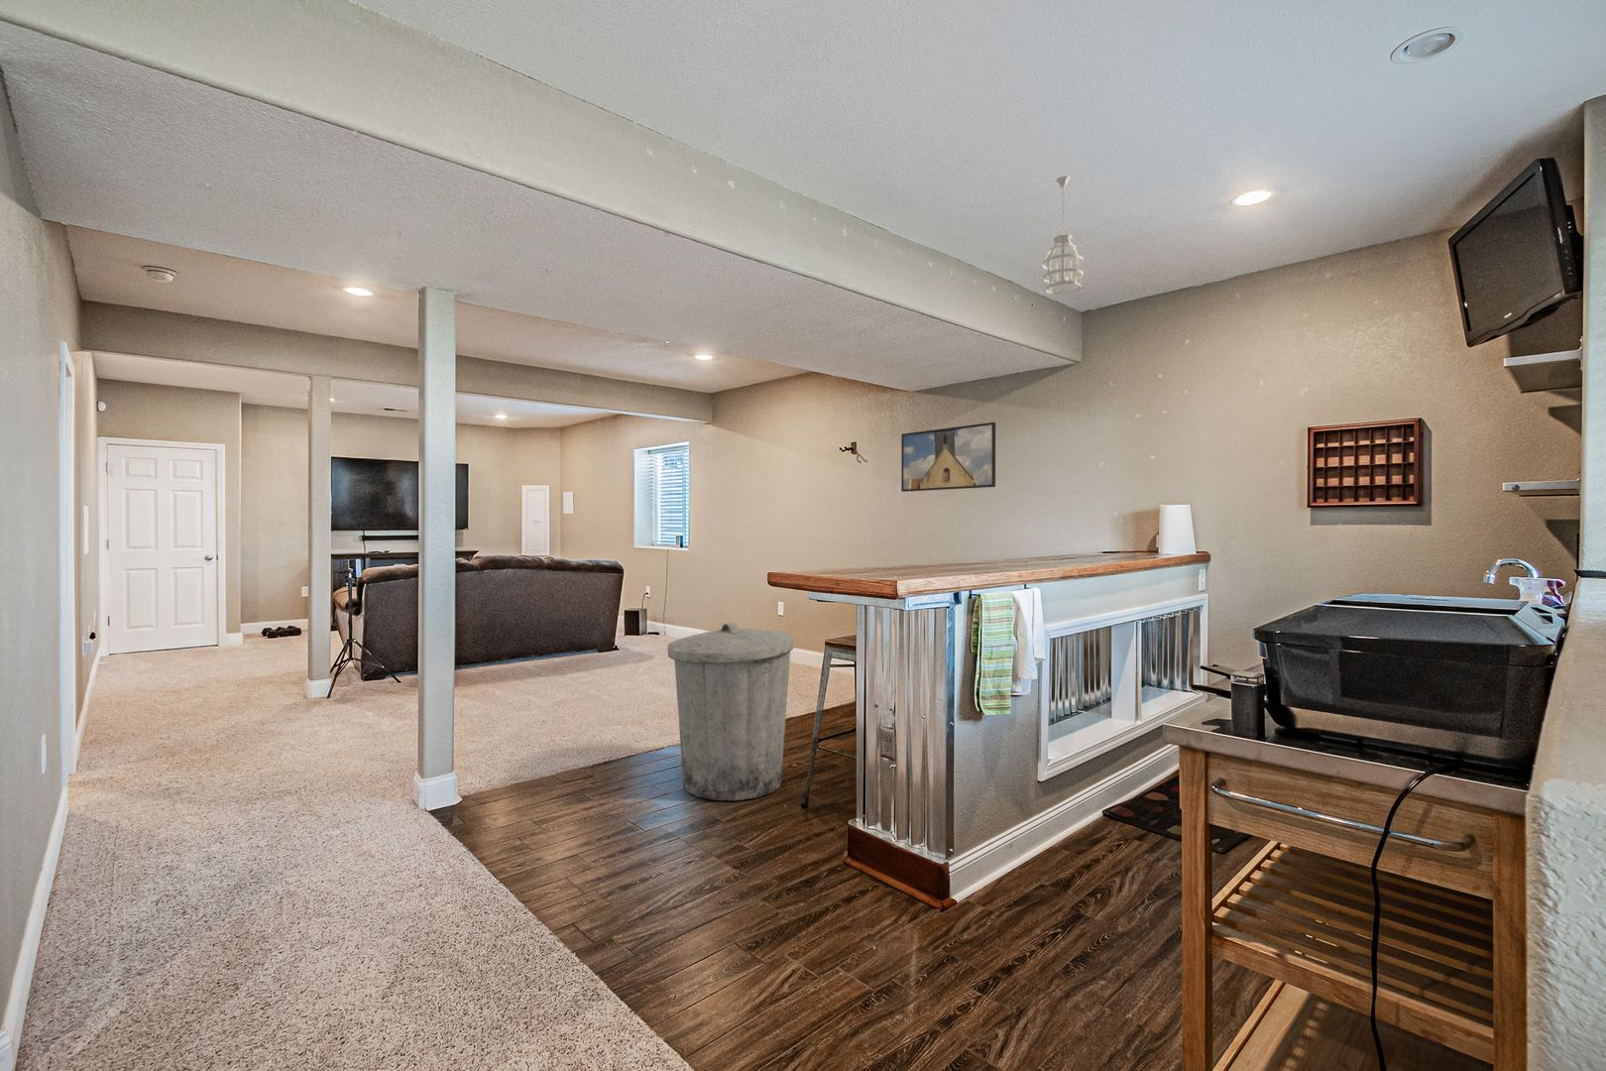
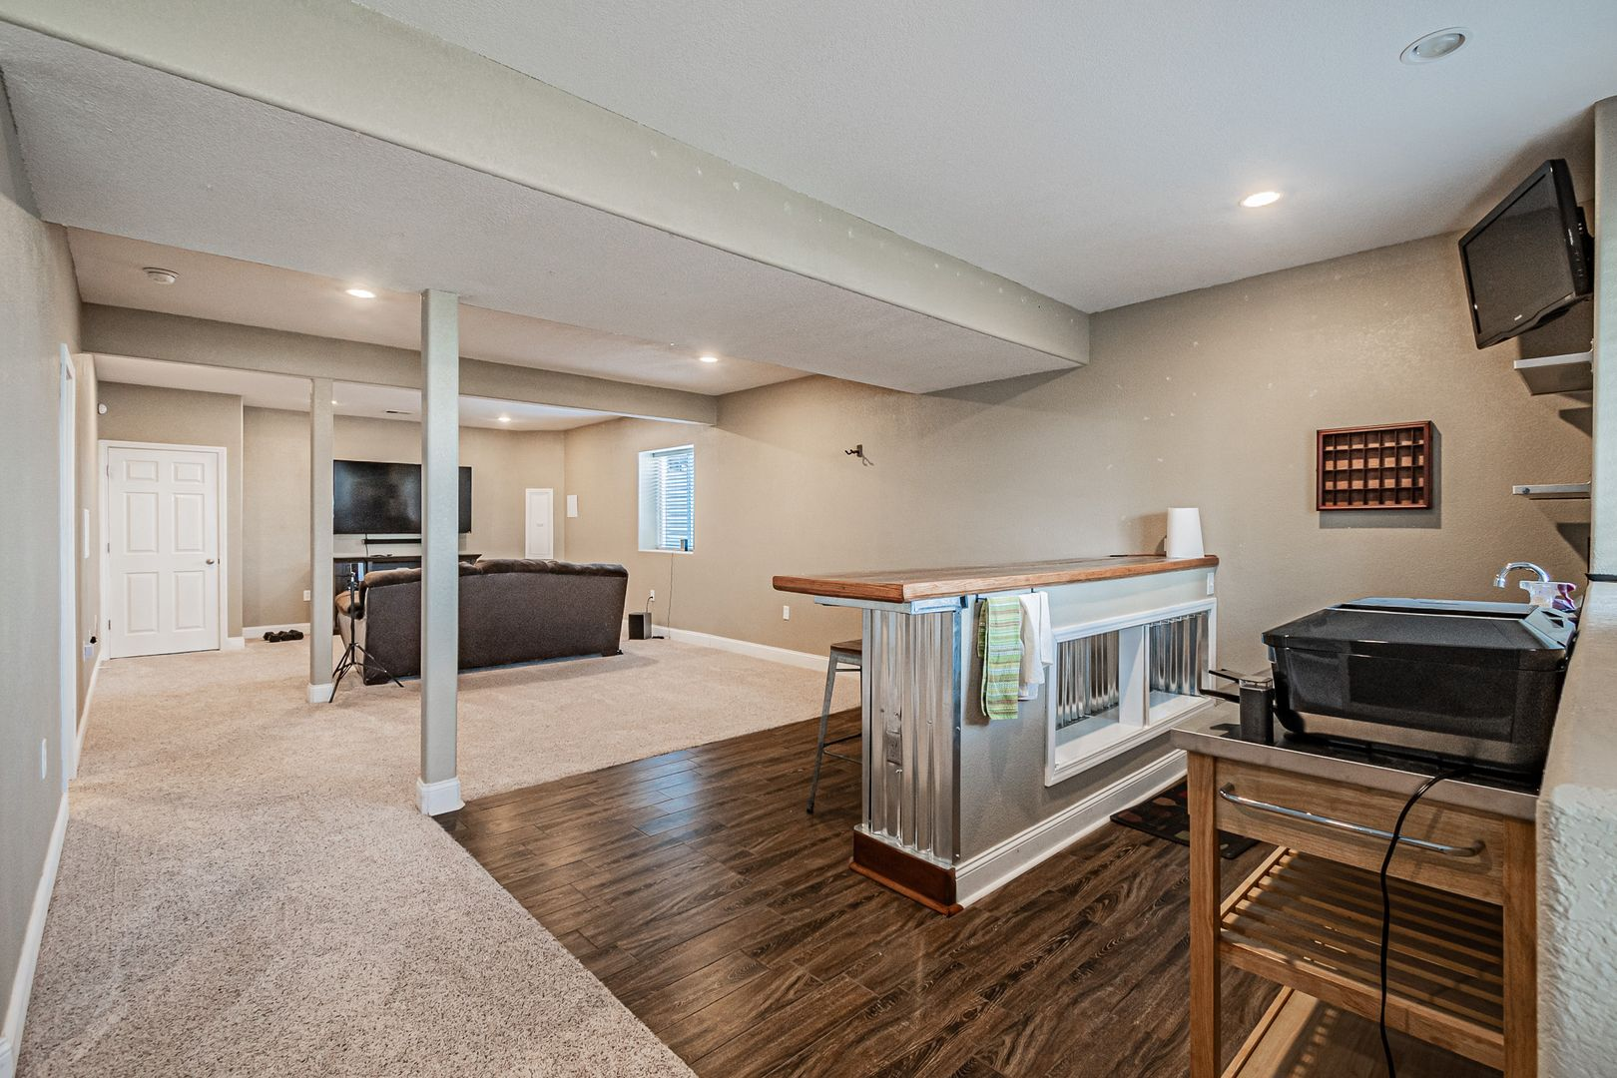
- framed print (945, 458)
- trash can (730, 703)
- pendant light (1062, 235)
